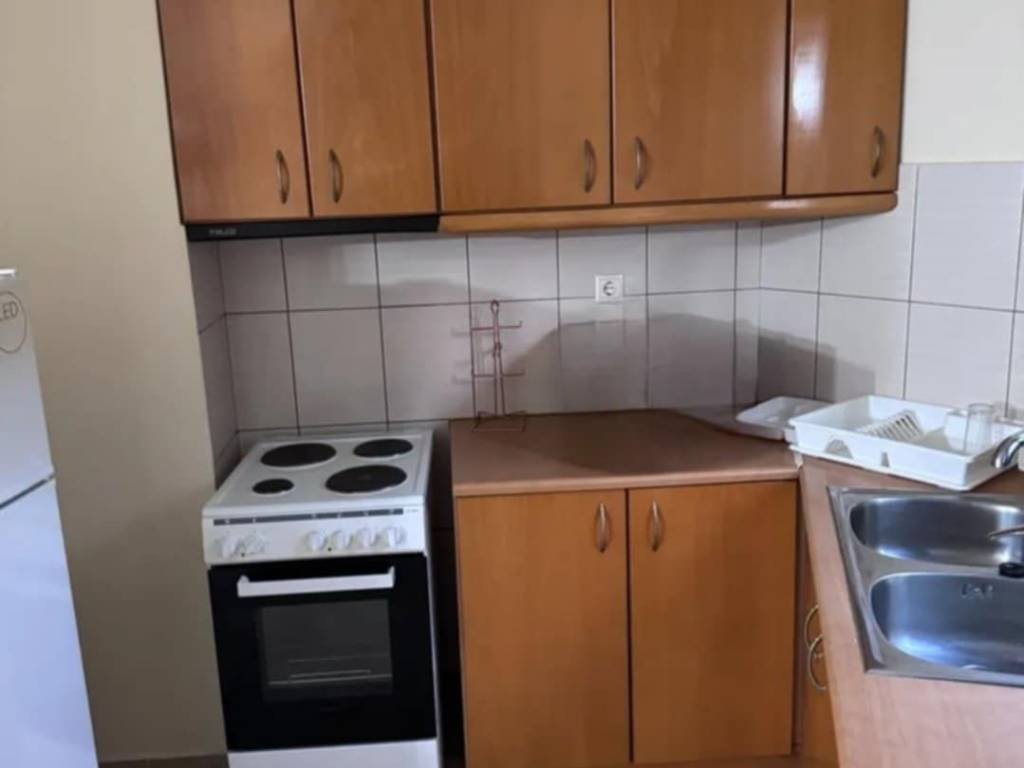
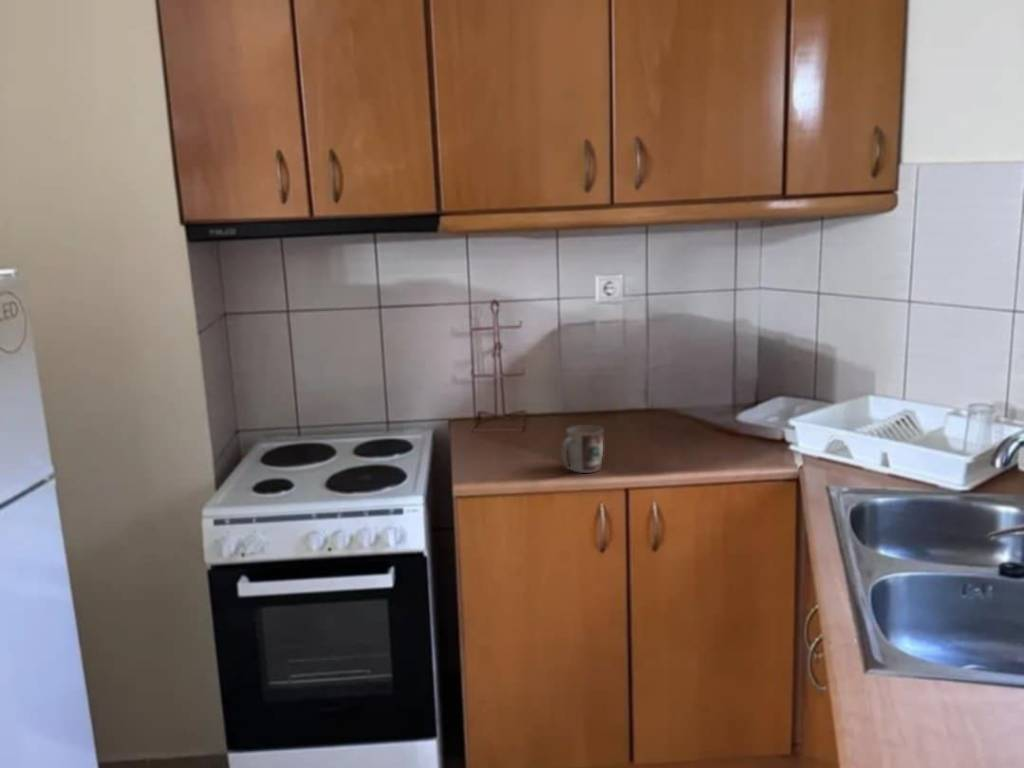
+ mug (580, 450)
